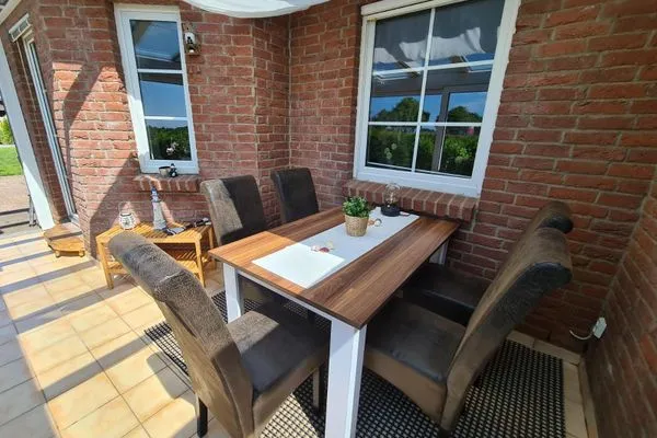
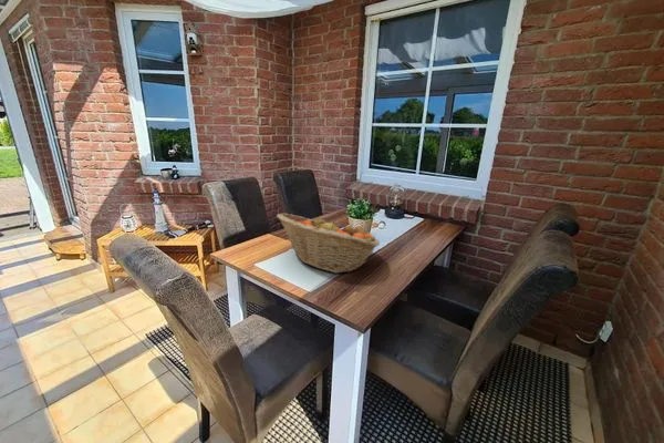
+ fruit basket (326, 236)
